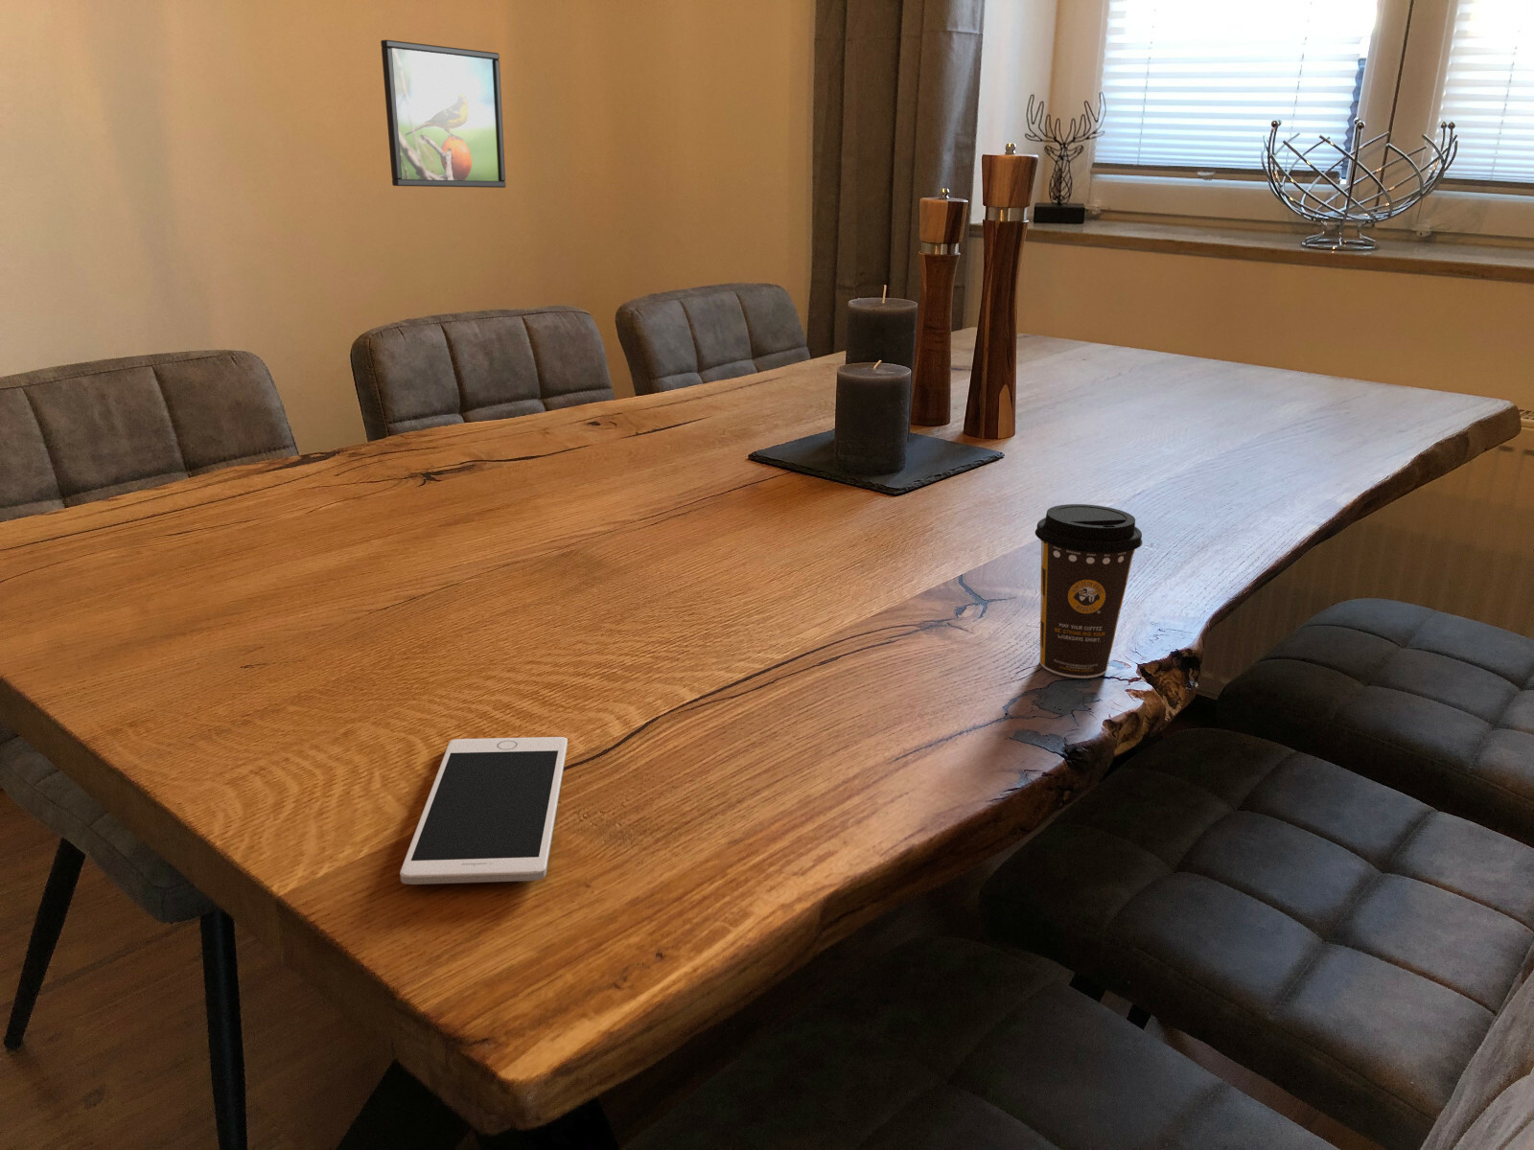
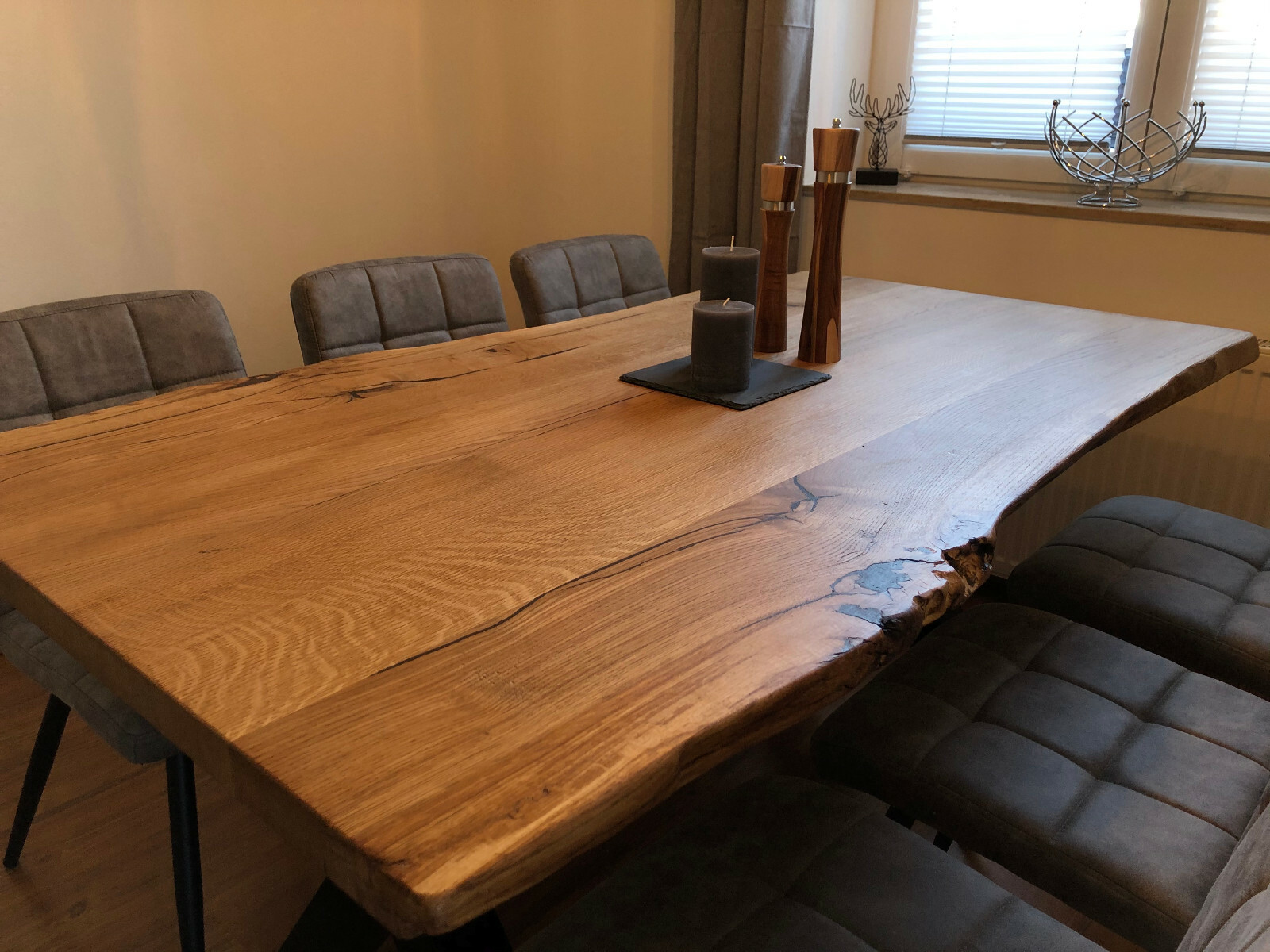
- cell phone (493, 802)
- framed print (447, 118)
- coffee cup (1081, 591)
